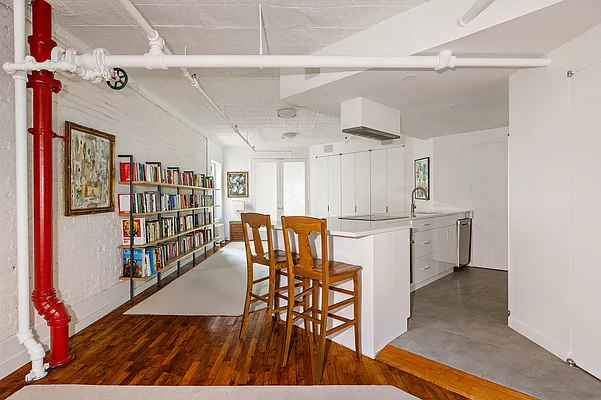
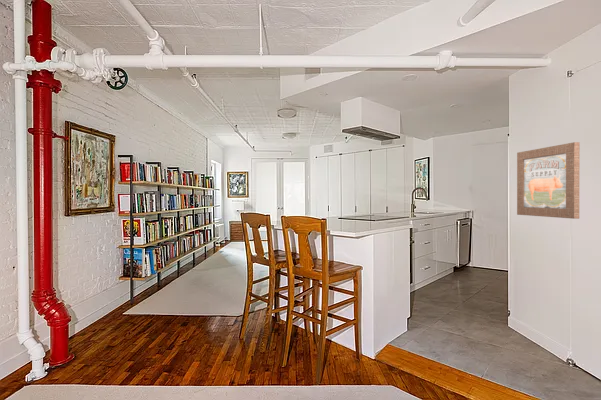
+ wall art (545, 182)
